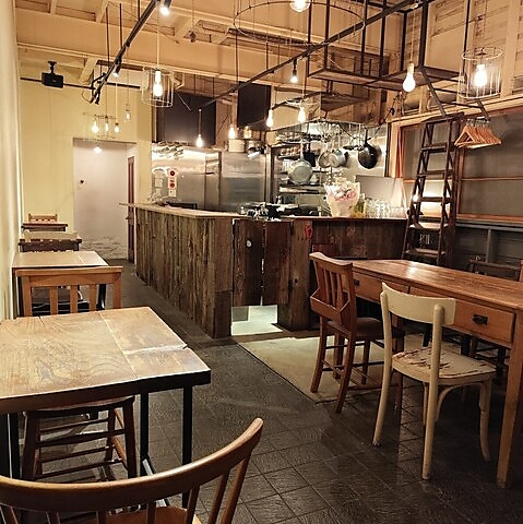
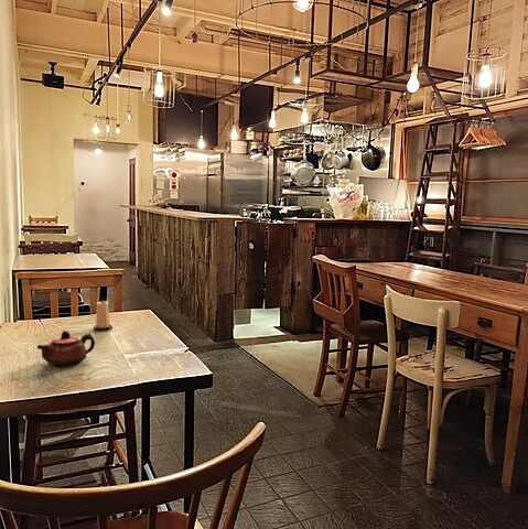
+ teapot (67, 346)
+ candle (103, 313)
